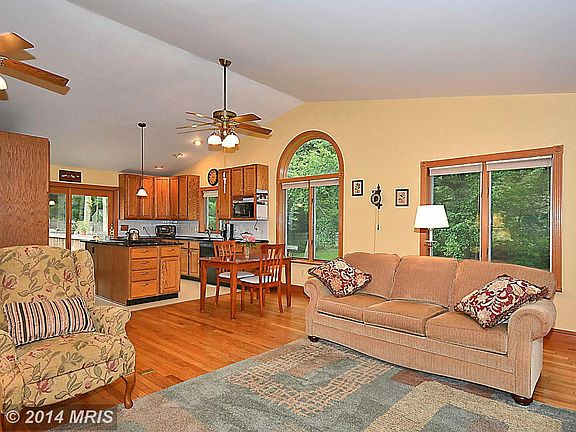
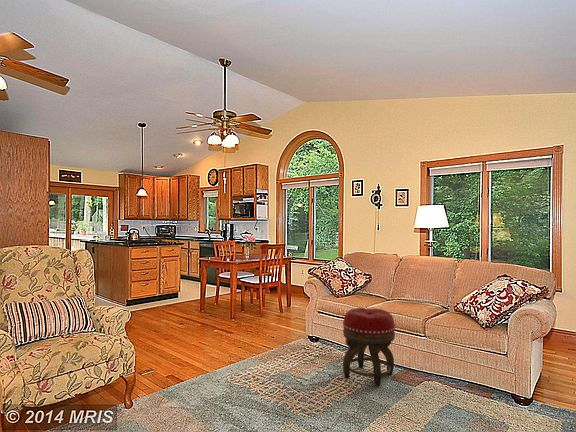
+ footstool (368, 343)
